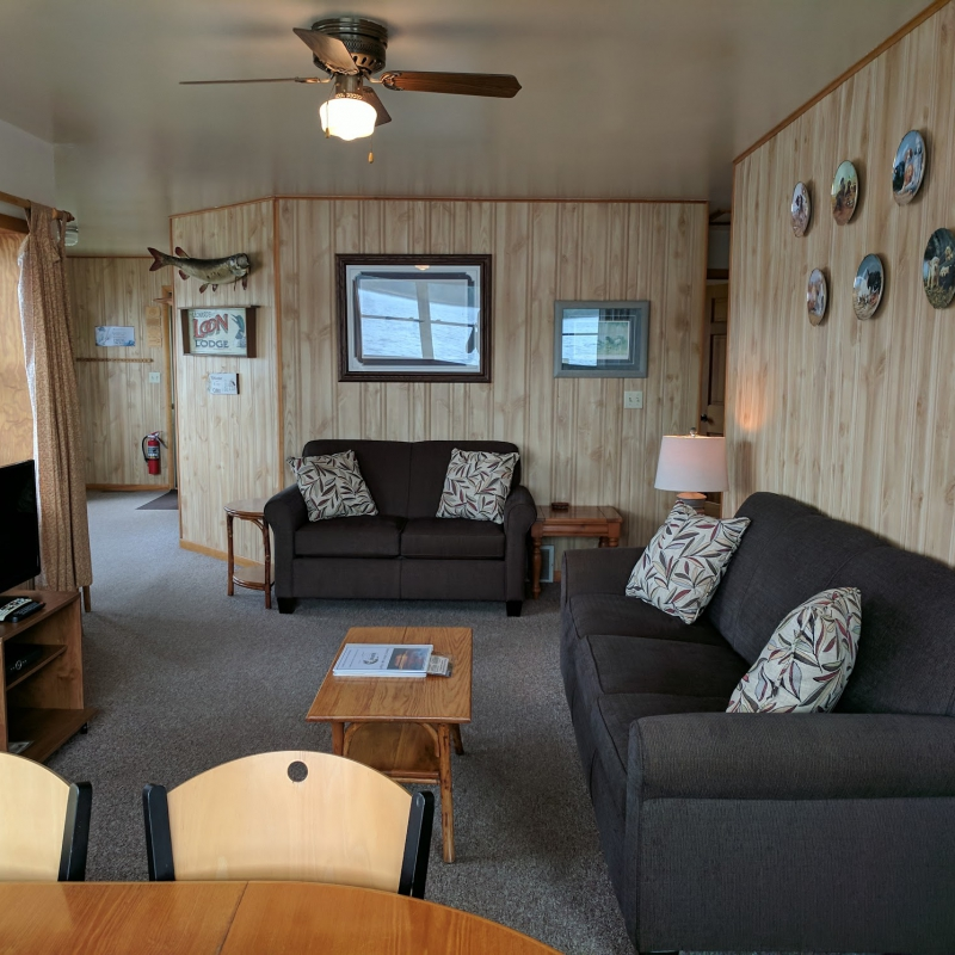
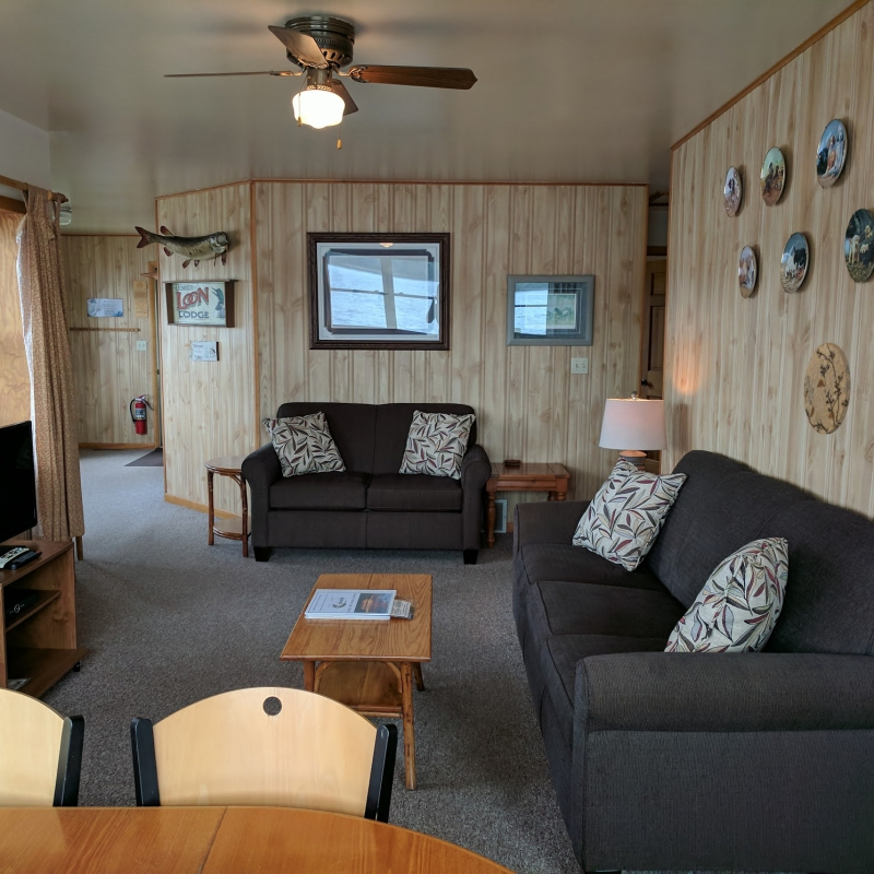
+ decorative plate (826, 388)
